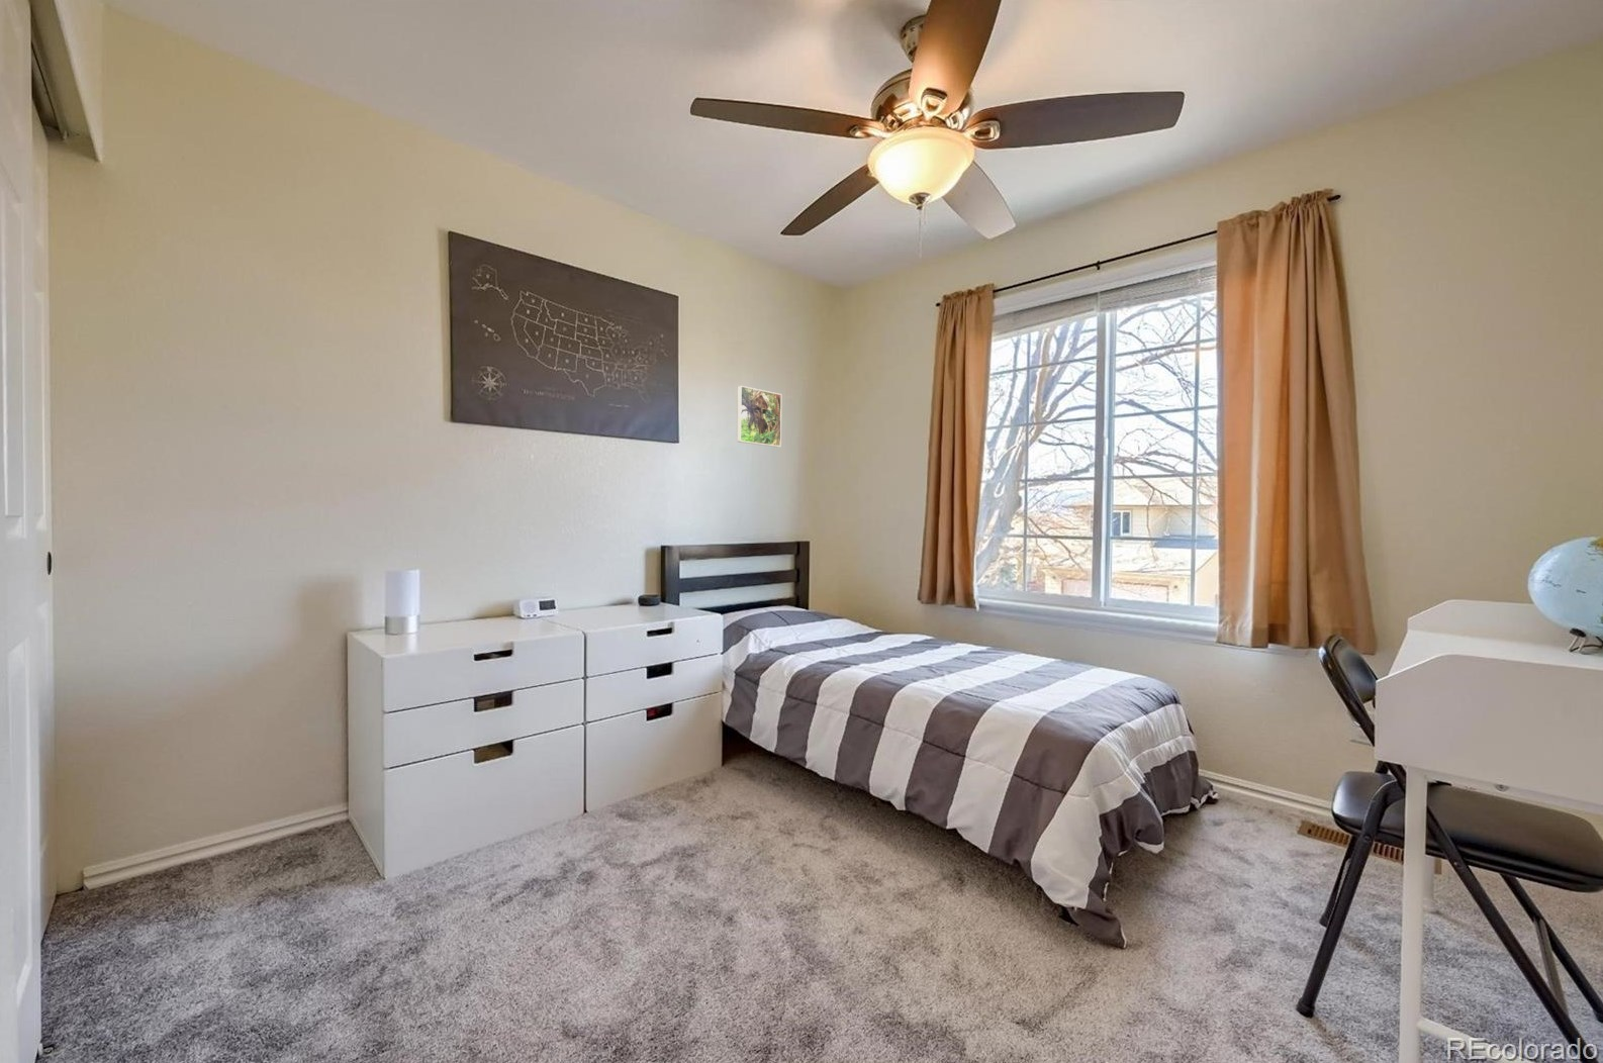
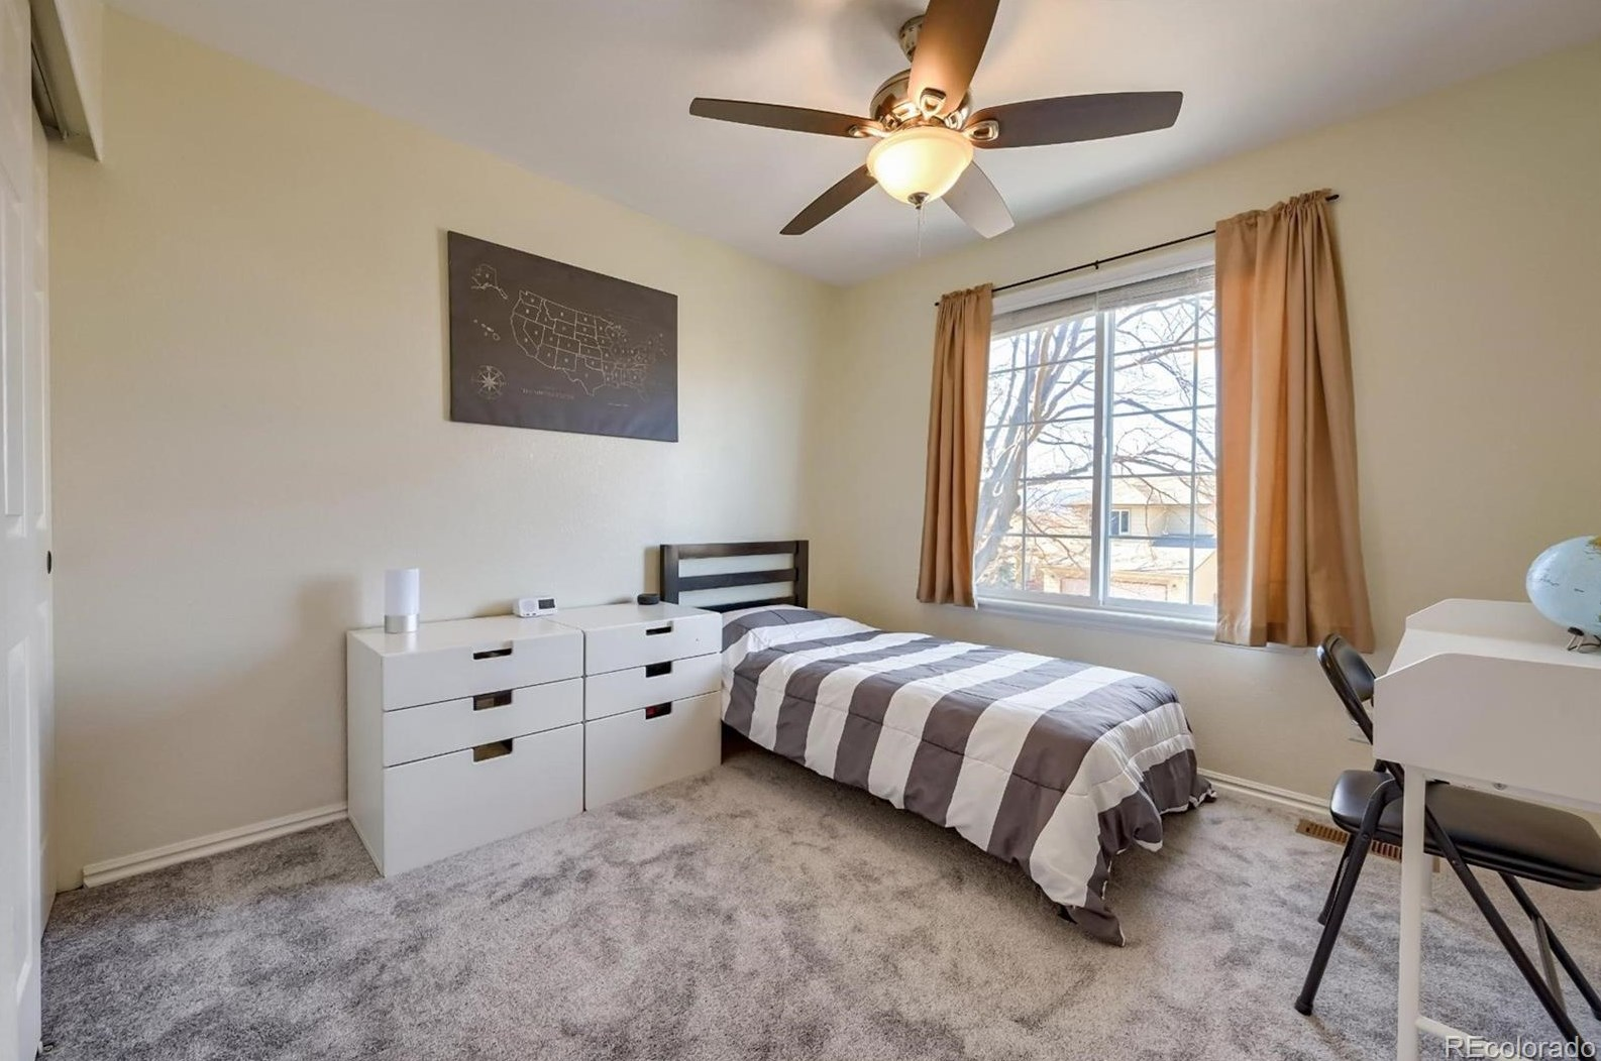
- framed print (759, 418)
